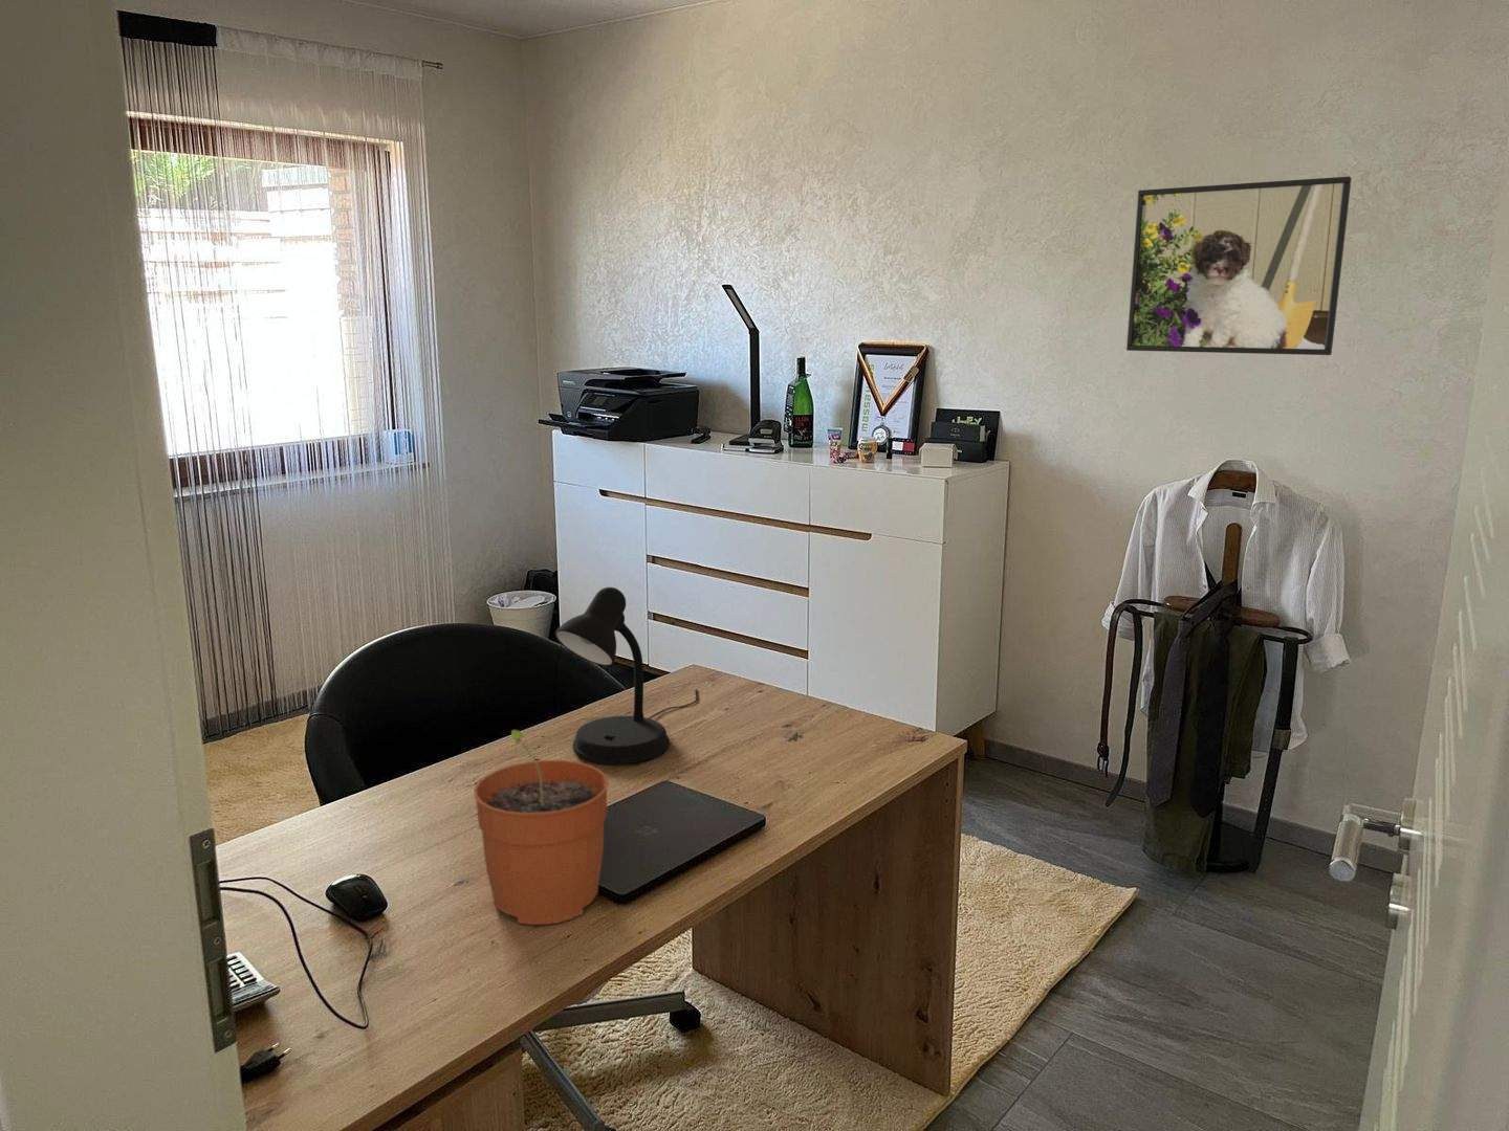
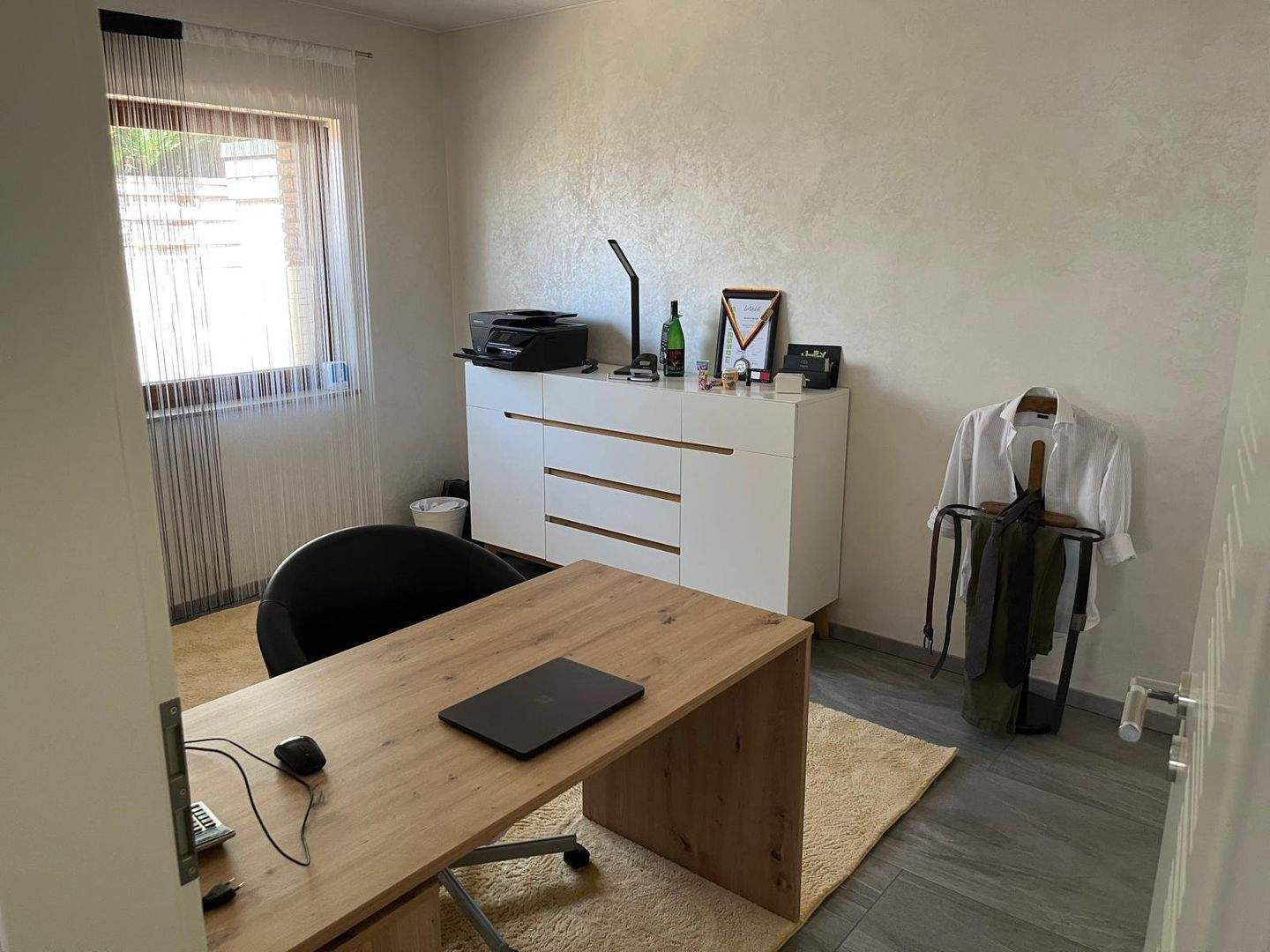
- plant pot (543, 813)
- desk lamp (640, 651)
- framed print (1230, 270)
